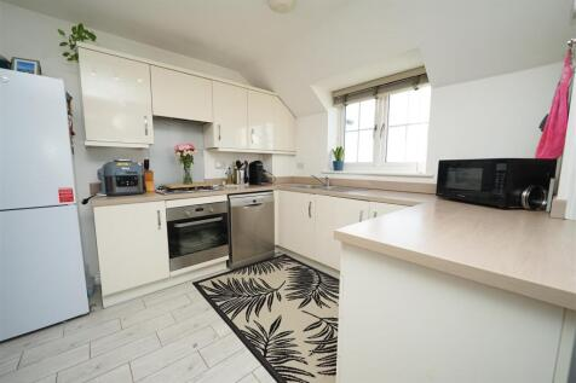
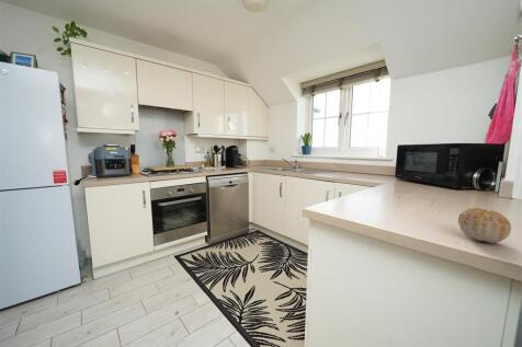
+ fruit (483, 224)
